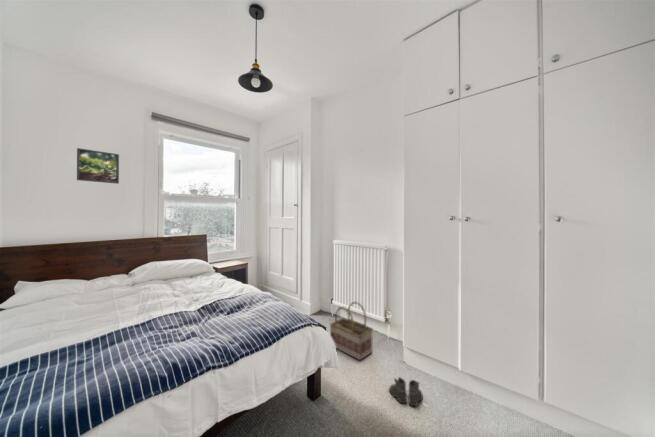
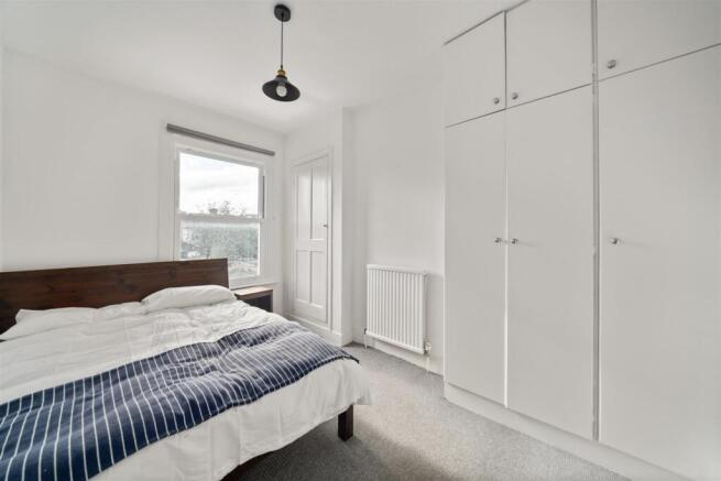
- basket (350, 326)
- boots (405, 388)
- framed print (98, 166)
